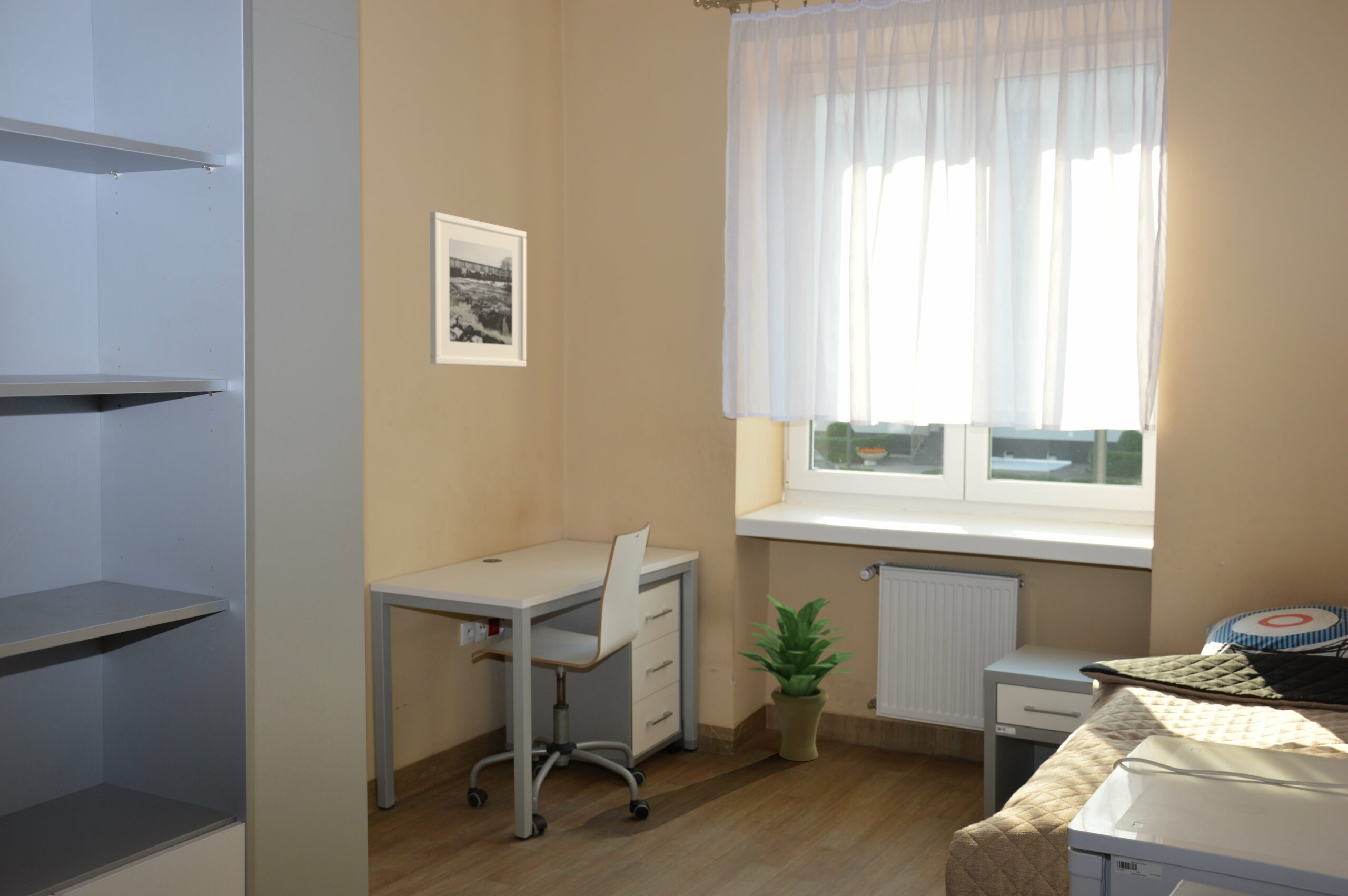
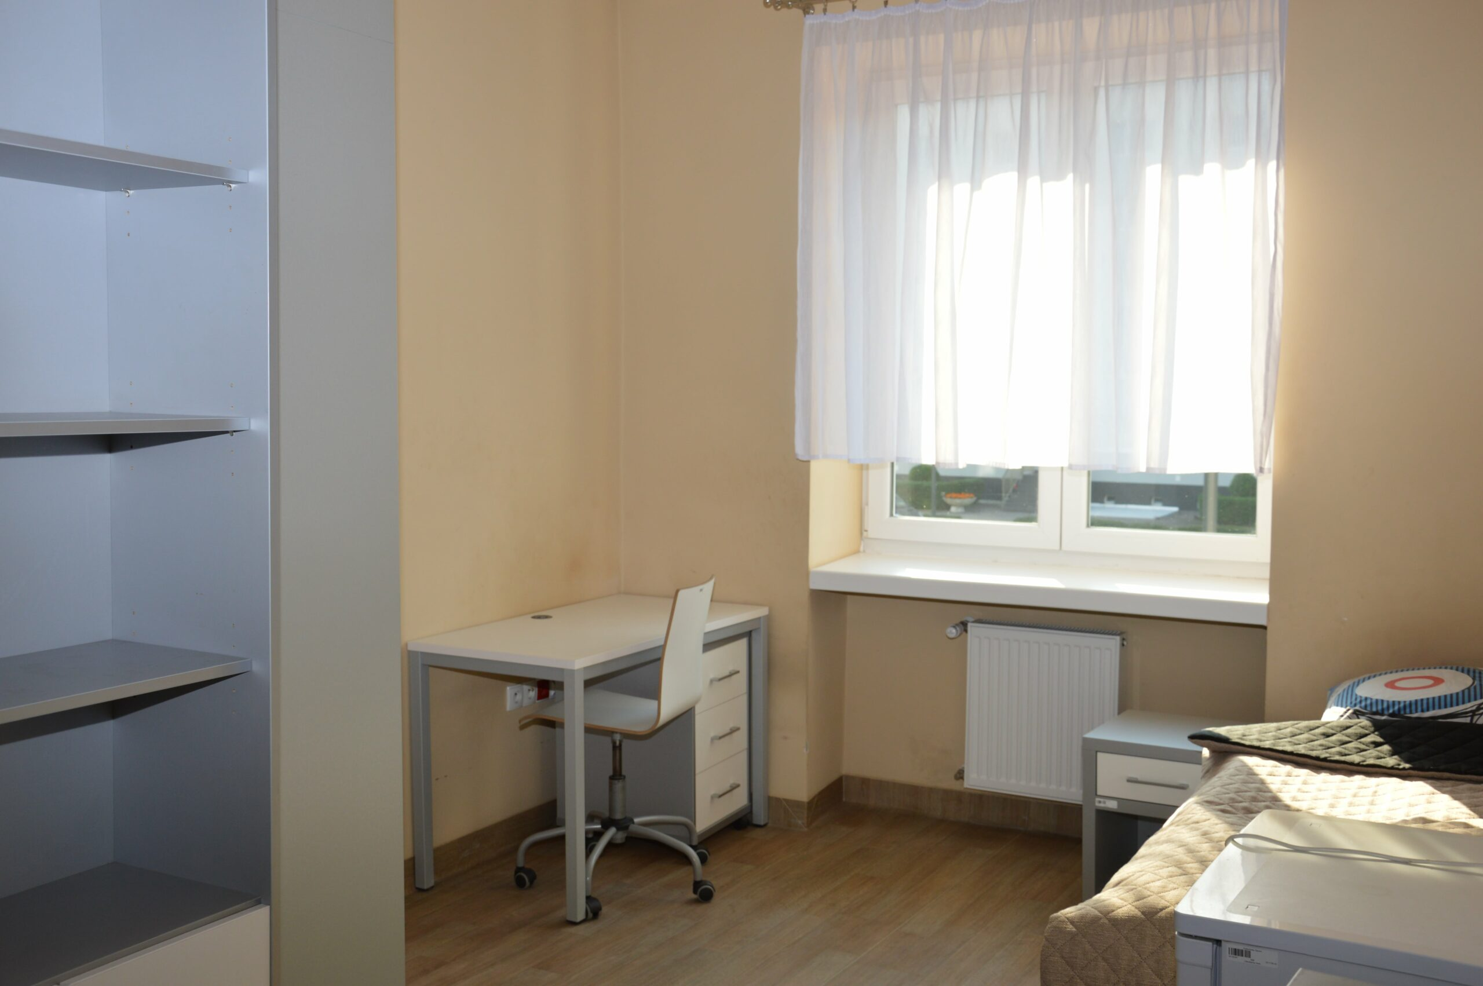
- potted plant (800, 675)
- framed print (481, 294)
